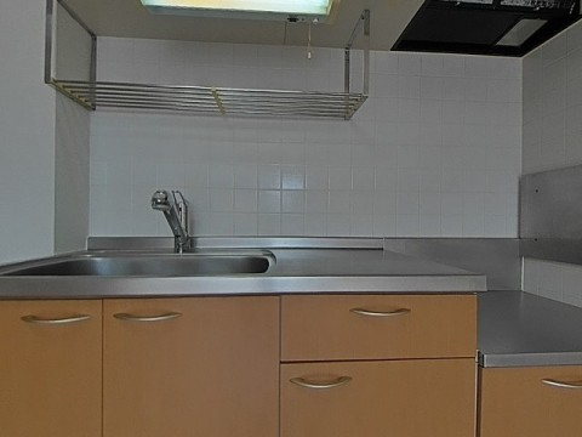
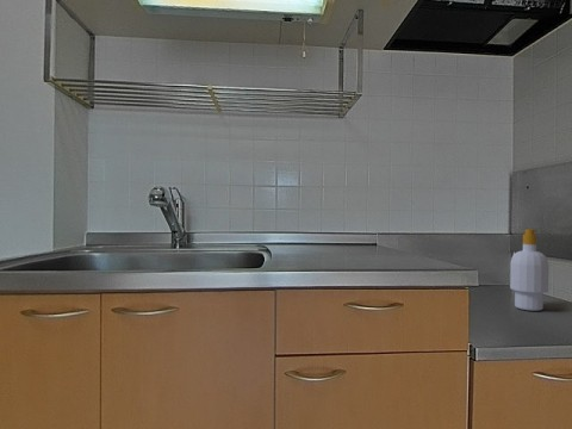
+ soap bottle (529, 268)
